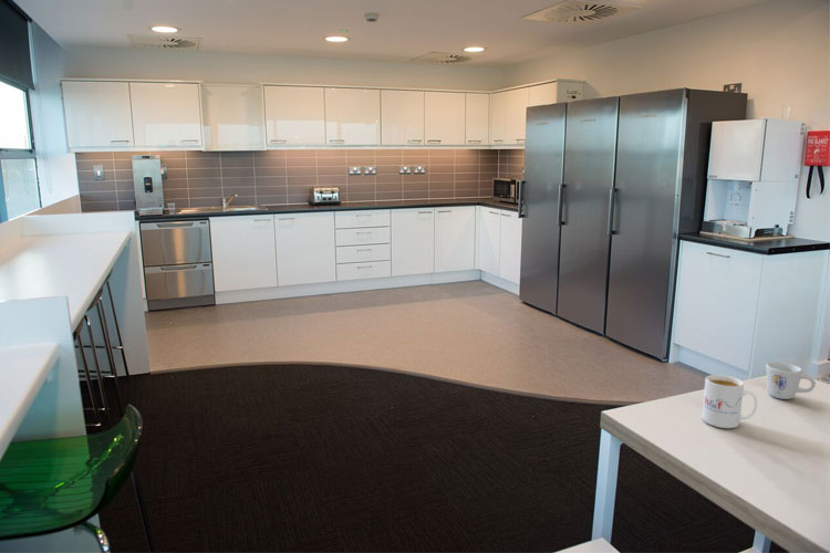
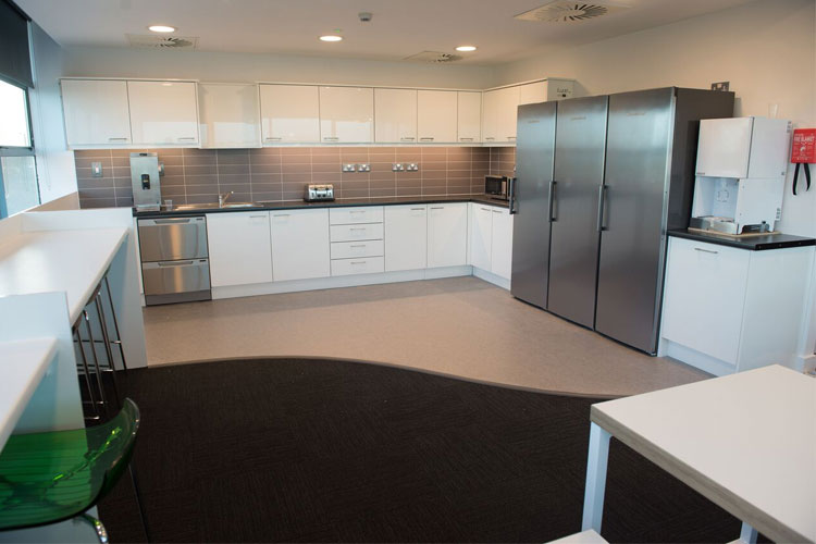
- mug (789, 383)
- mug (729, 401)
